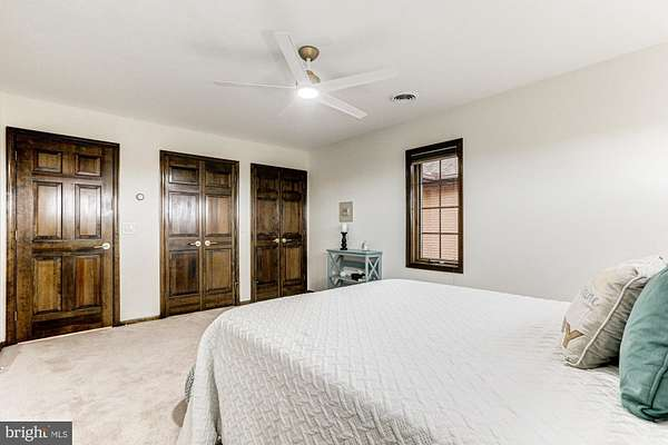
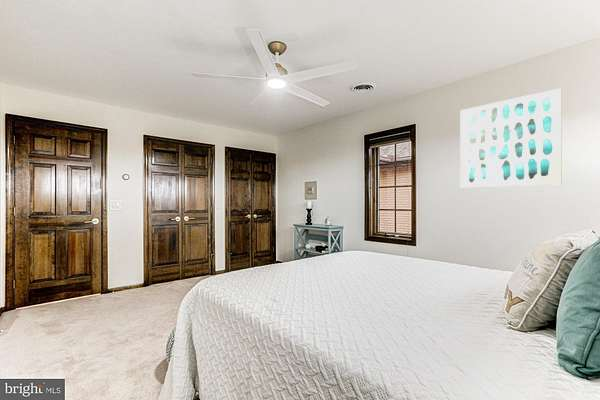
+ wall art (505, 143)
